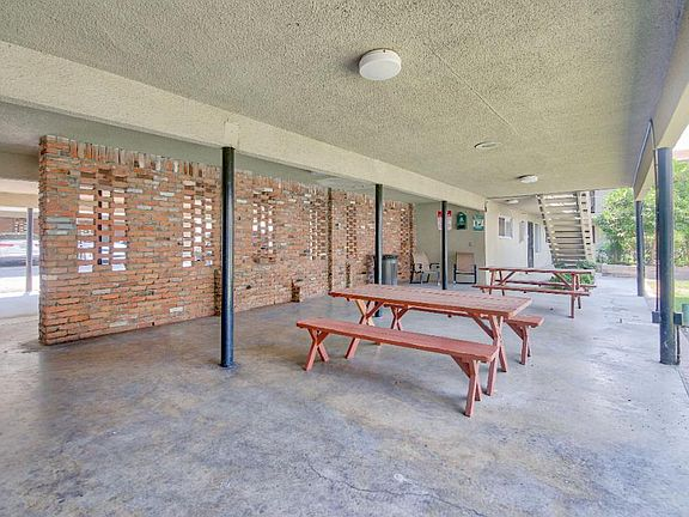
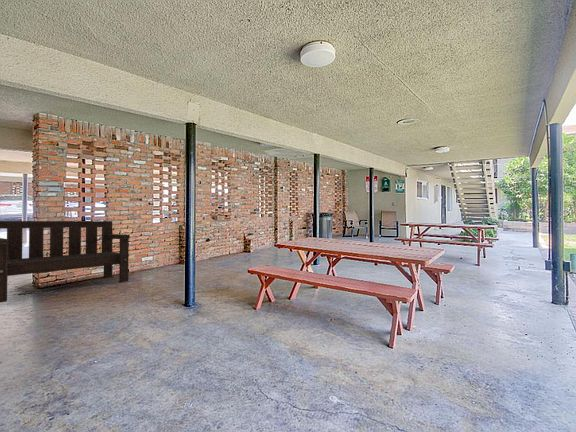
+ garden bench (63, 255)
